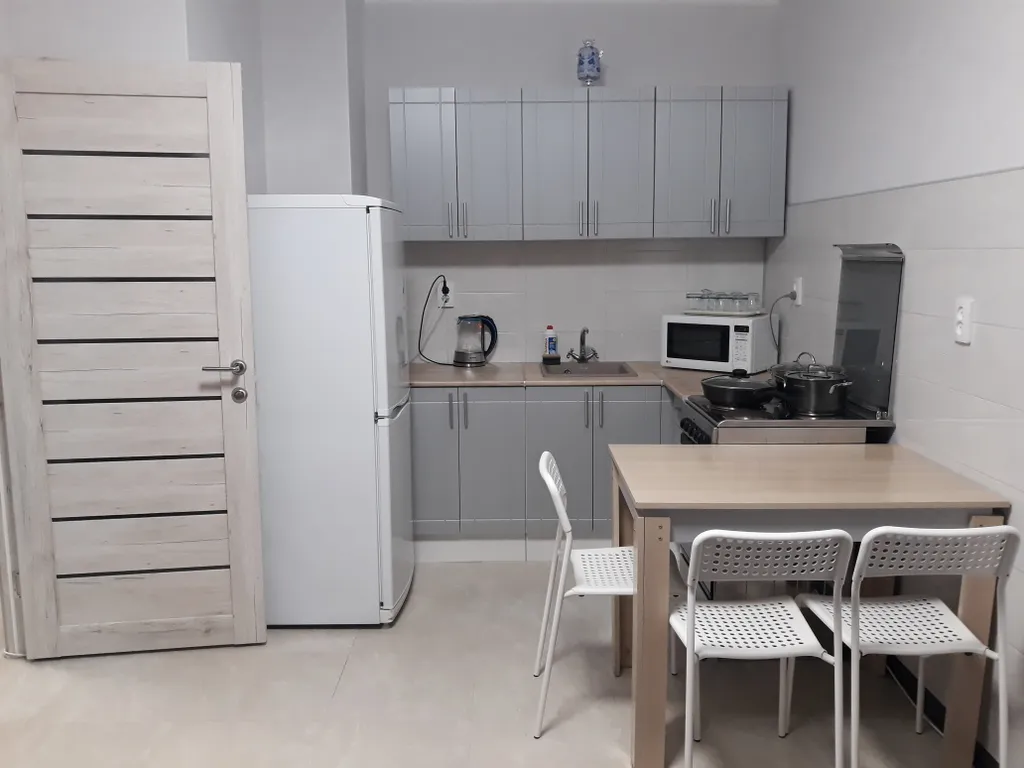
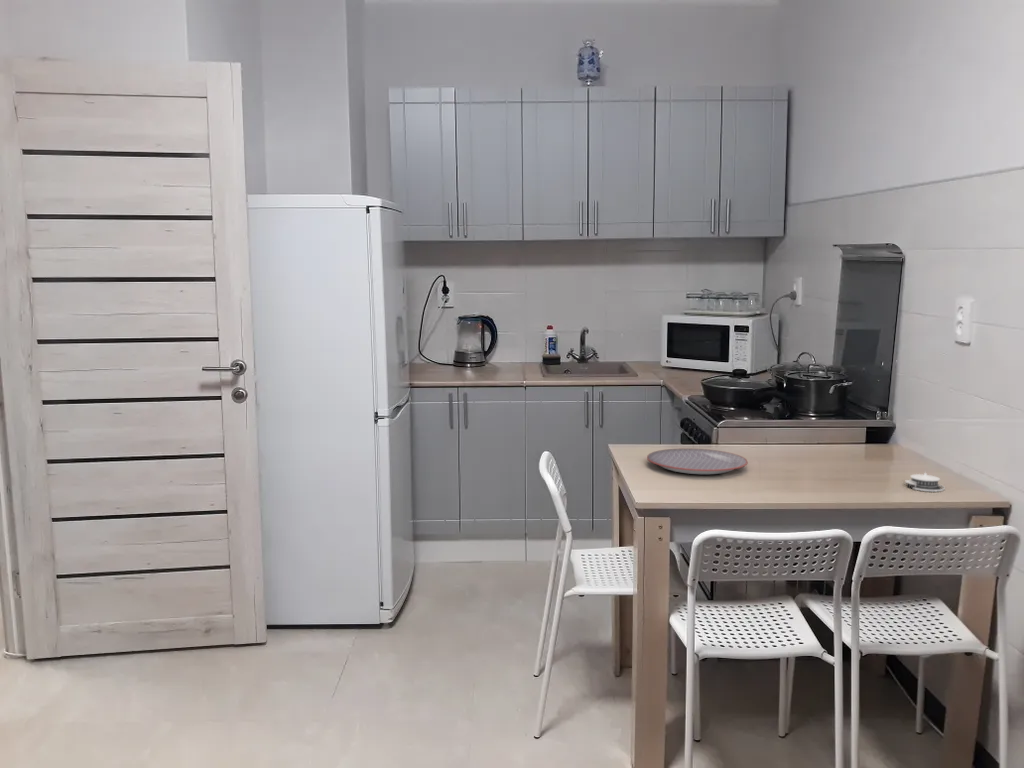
+ plate (696, 462)
+ architectural model (925, 478)
